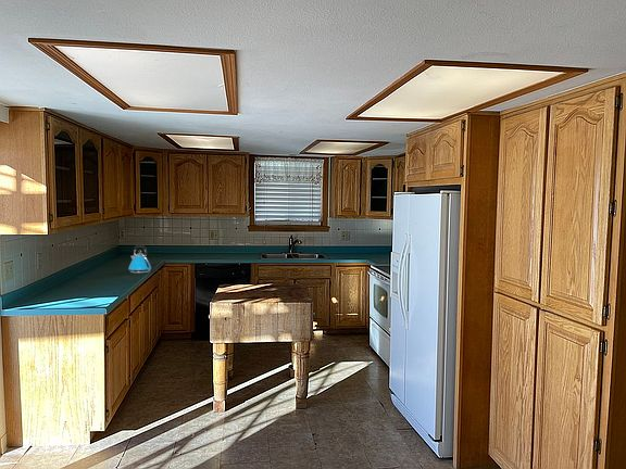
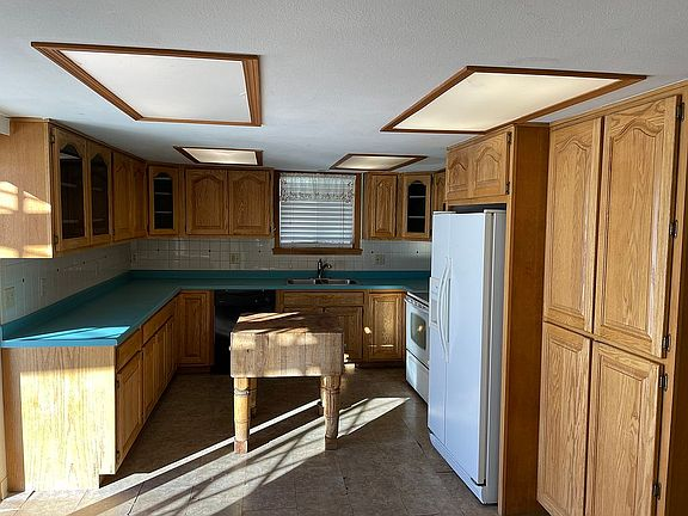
- kettle (140, 257)
